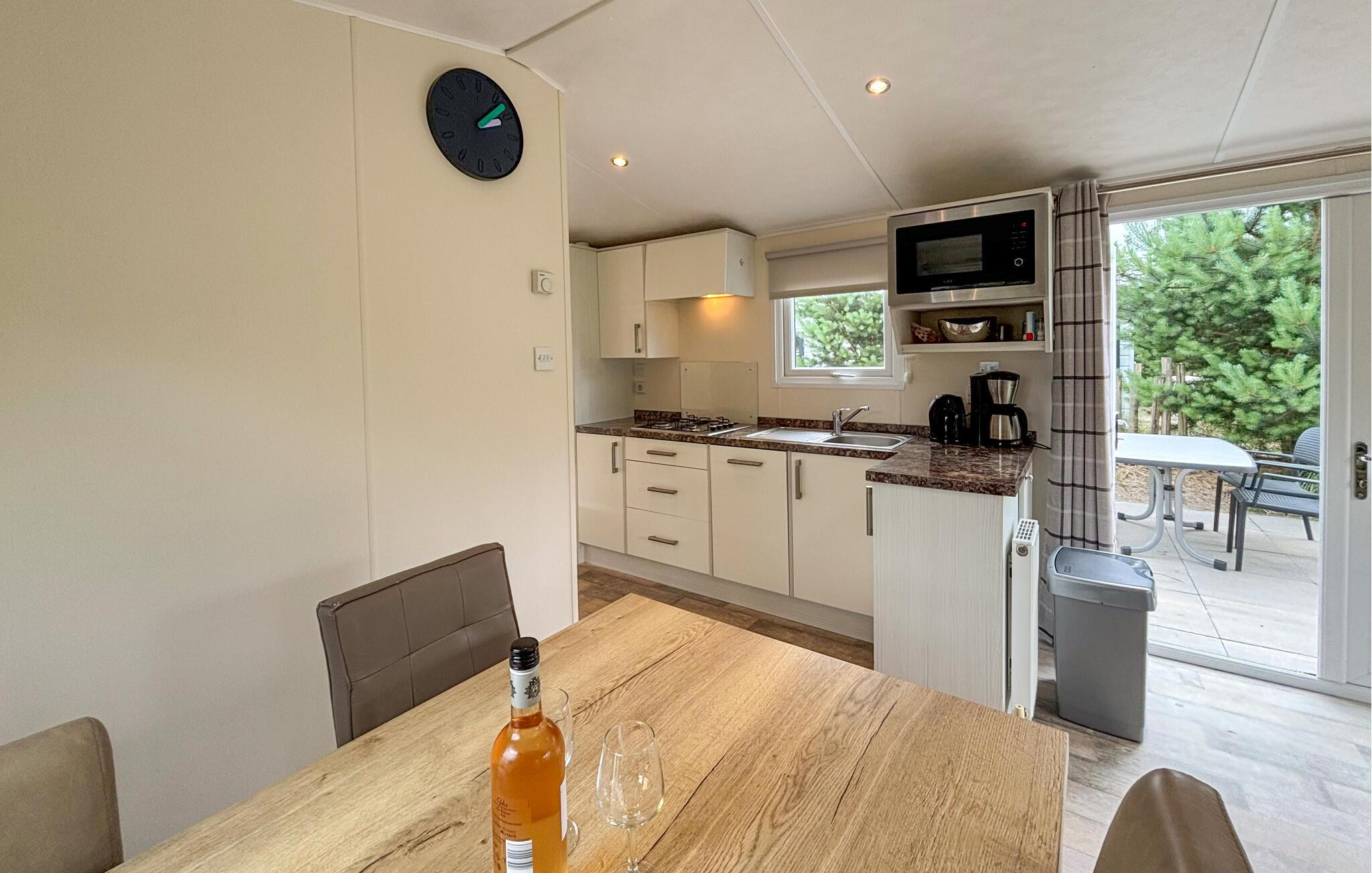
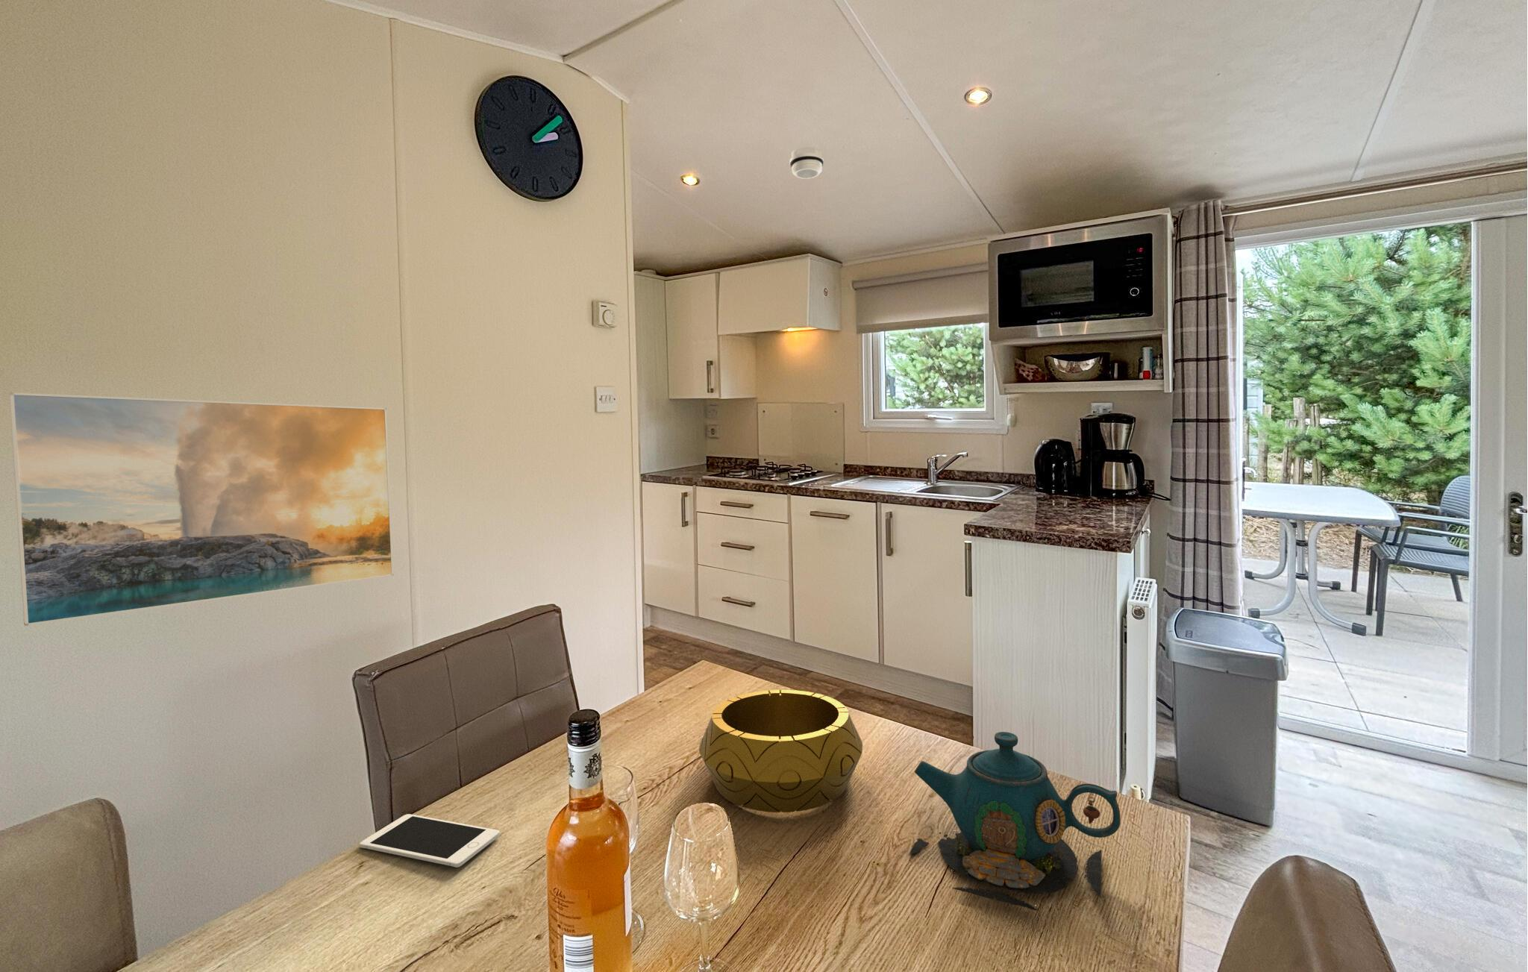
+ teapot (1009, 795)
+ smoke detector (806, 164)
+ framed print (232, 499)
+ cell phone (431, 838)
+ decorative bowl (781, 745)
